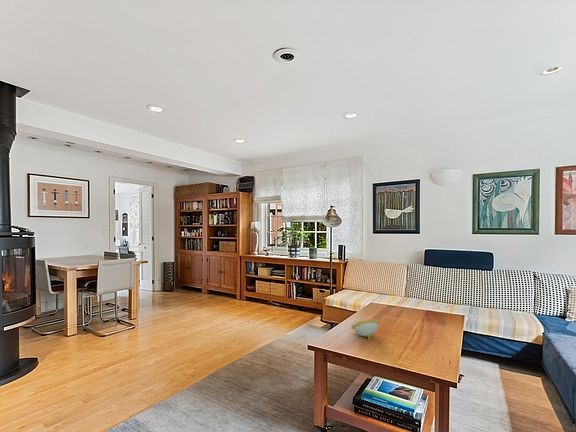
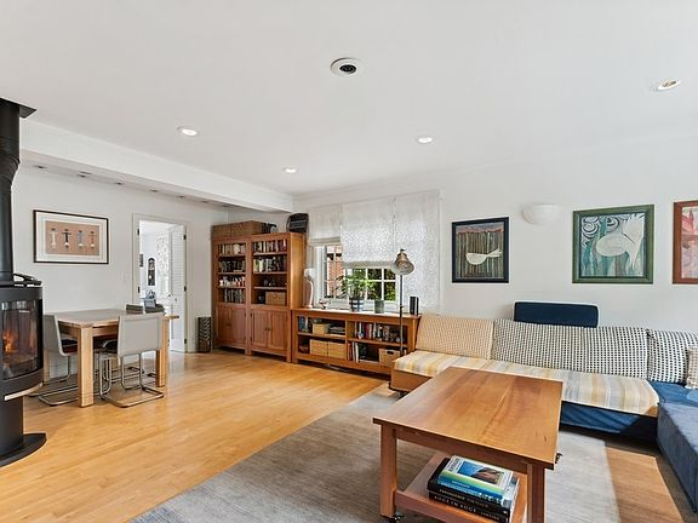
- decorative bowl (365, 325)
